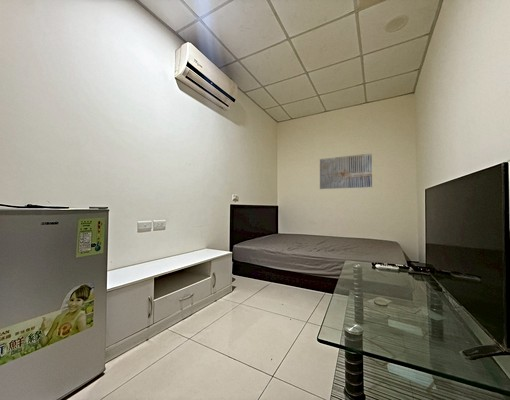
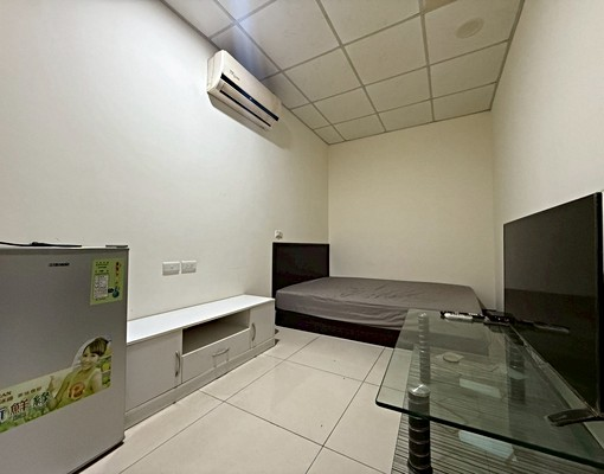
- wall art (344, 172)
